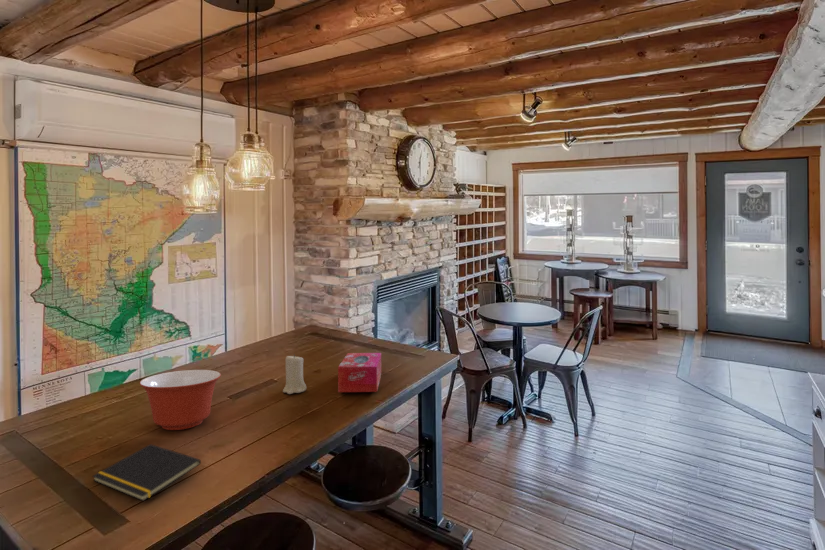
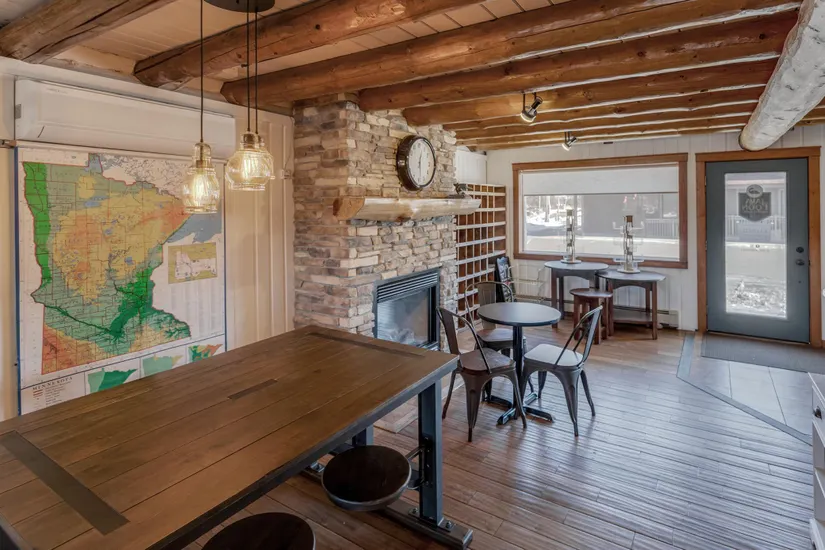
- notepad (147, 469)
- candle (294, 372)
- mixing bowl (182, 400)
- tissue box (361, 371)
